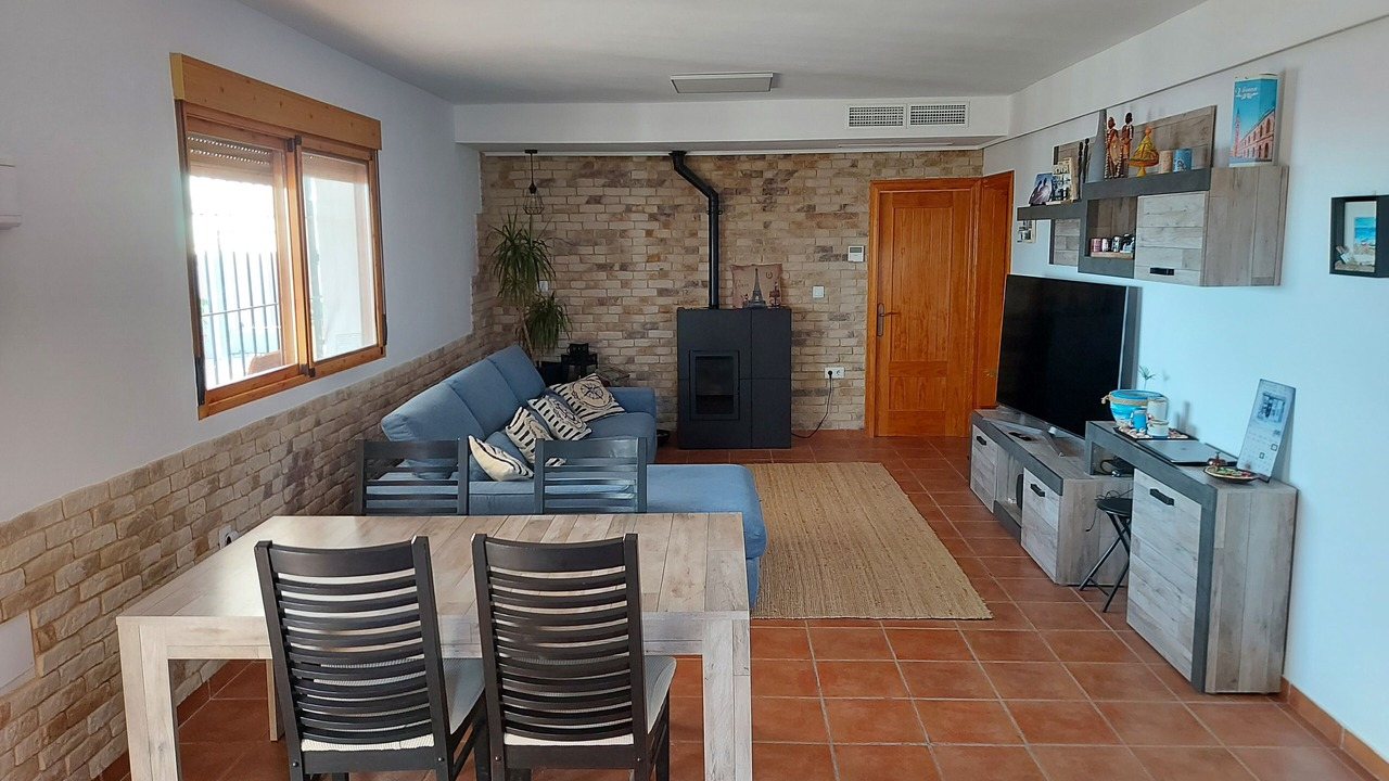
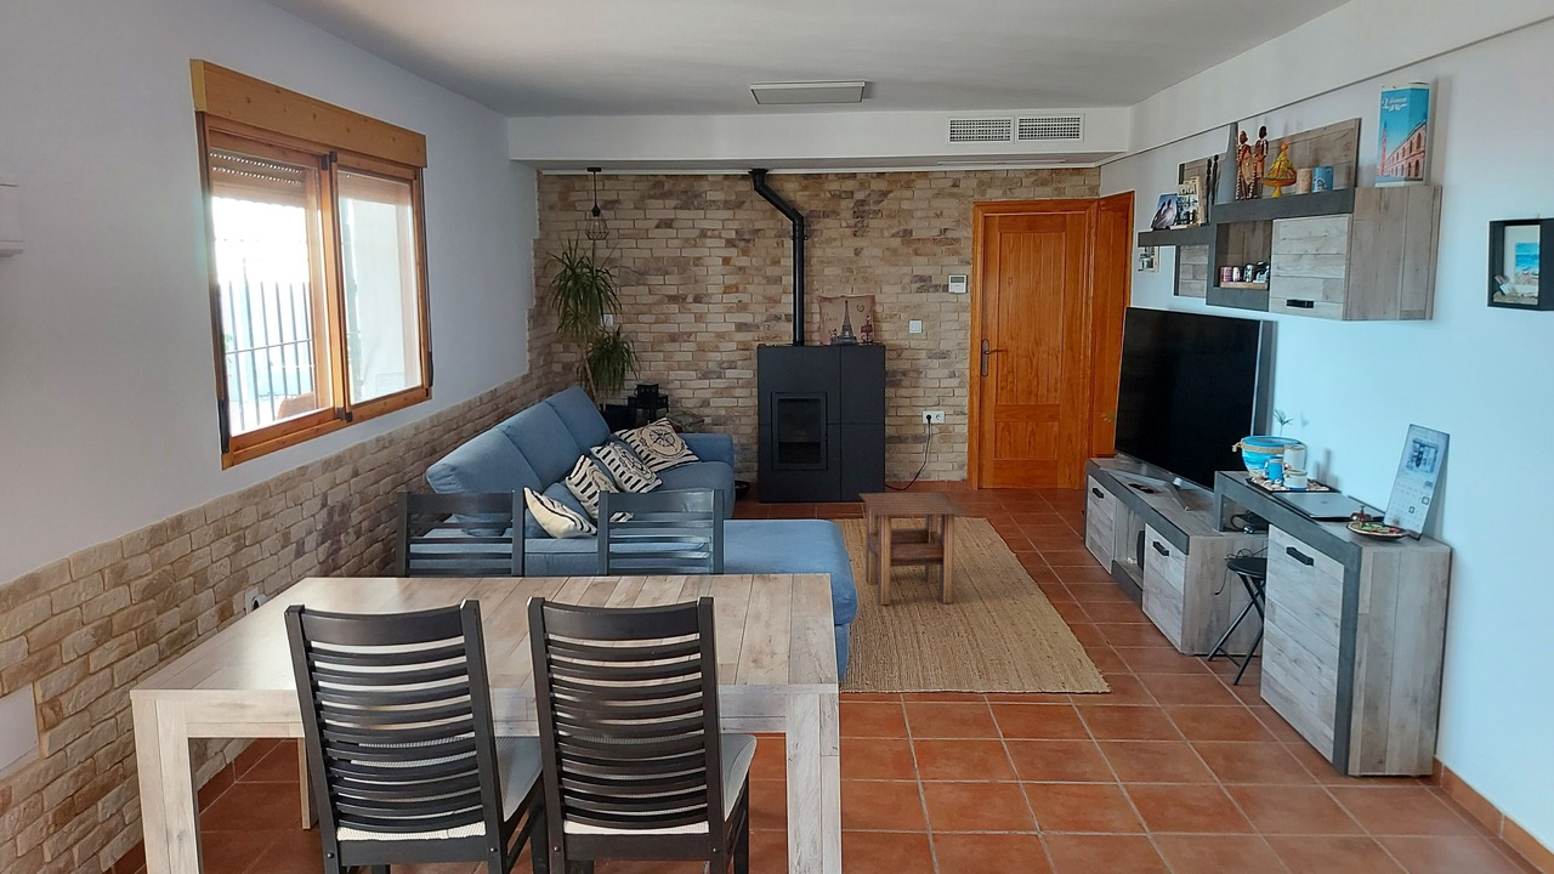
+ side table (908, 547)
